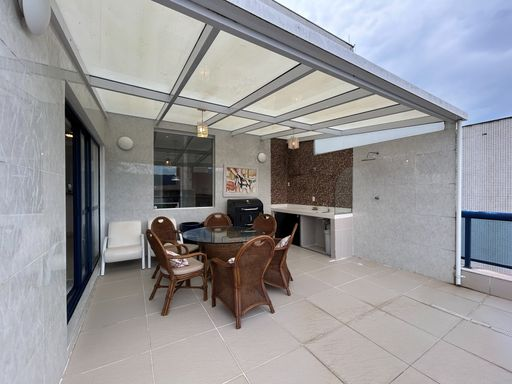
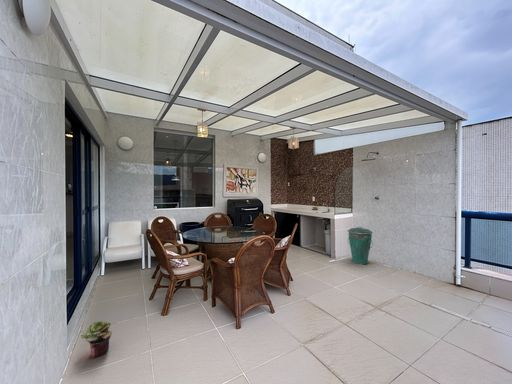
+ potted plant (97, 337)
+ trash can (359, 244)
